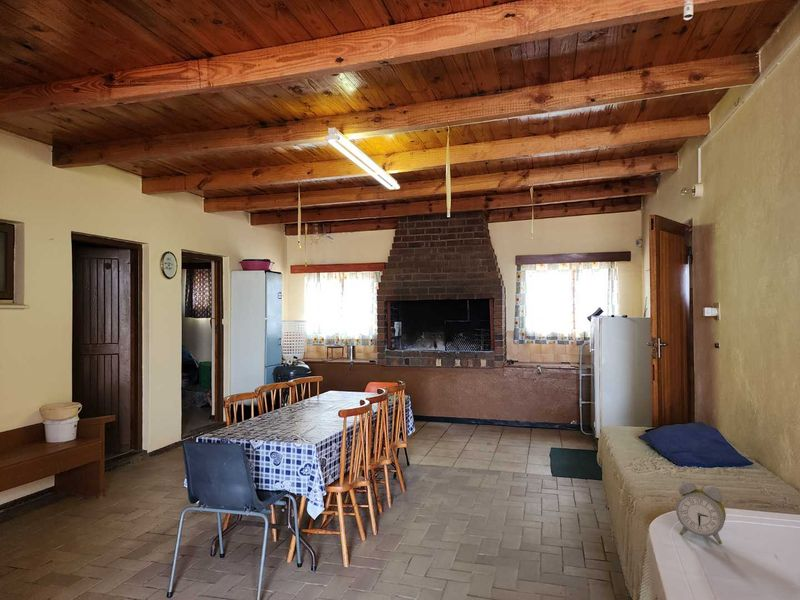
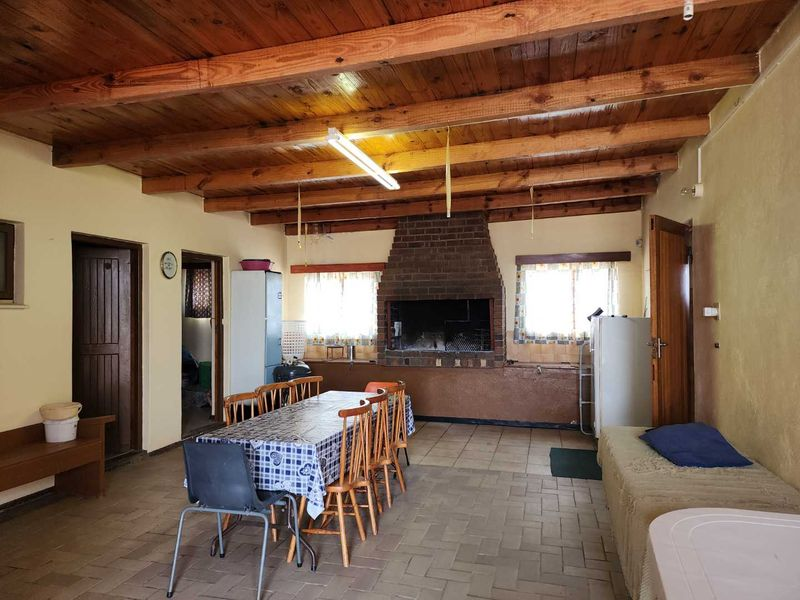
- alarm clock (700, 510)
